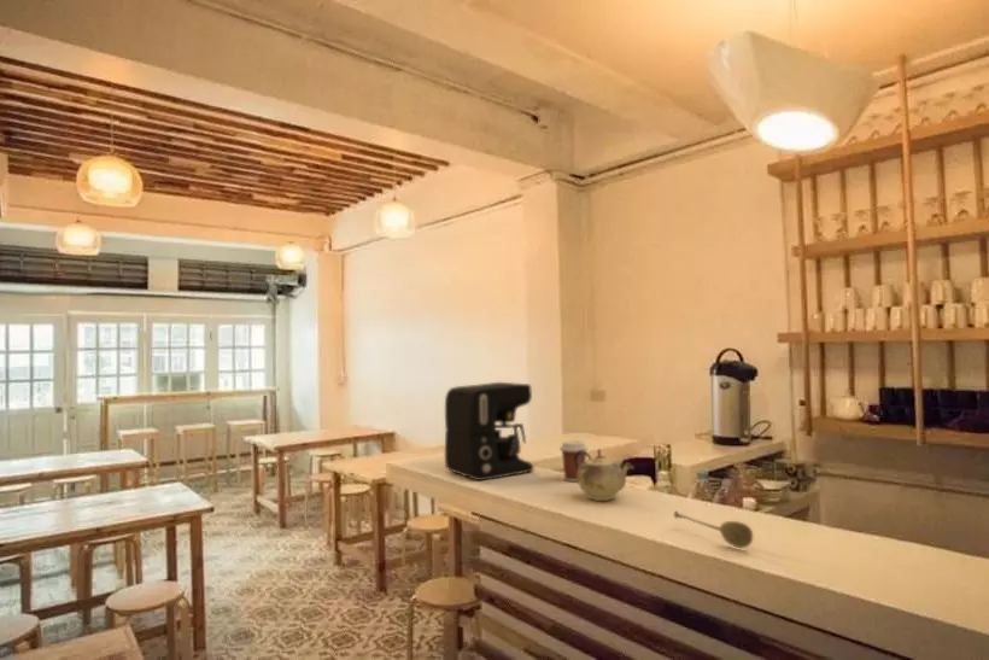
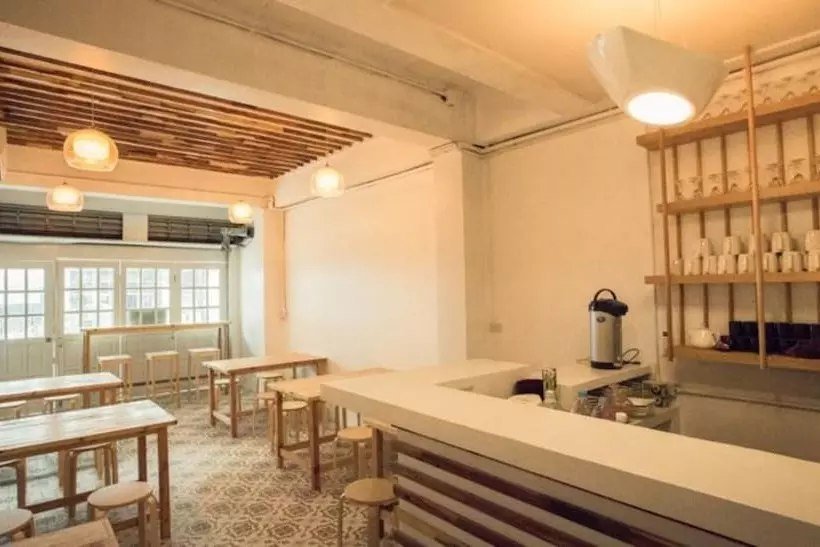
- coffee maker (492, 427)
- coffee cup (573, 460)
- teapot (602, 473)
- soupspoon (710, 525)
